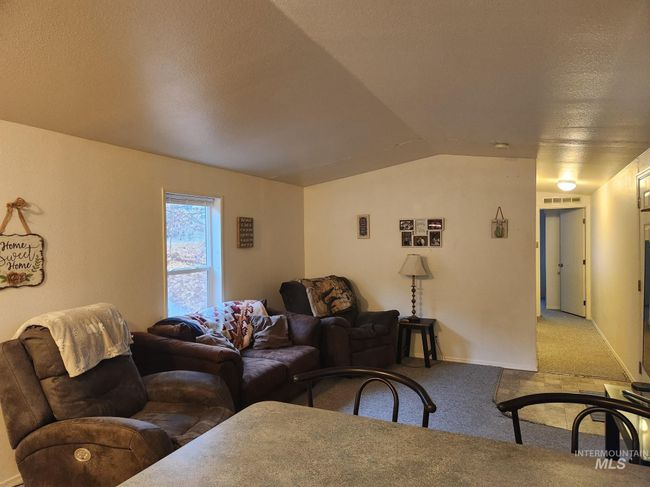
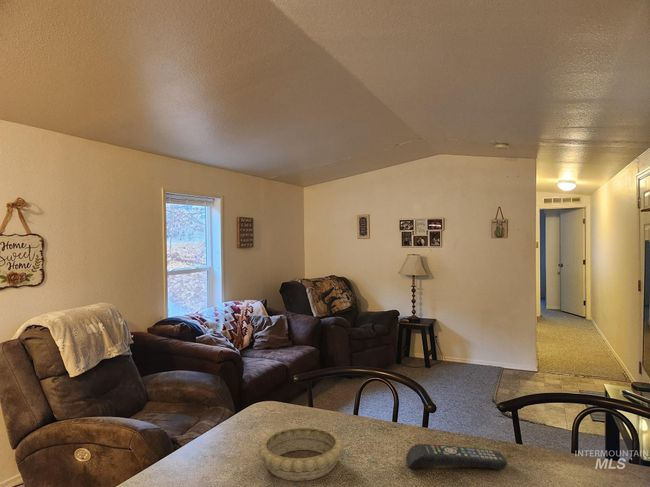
+ remote control (455, 457)
+ decorative bowl (301, 449)
